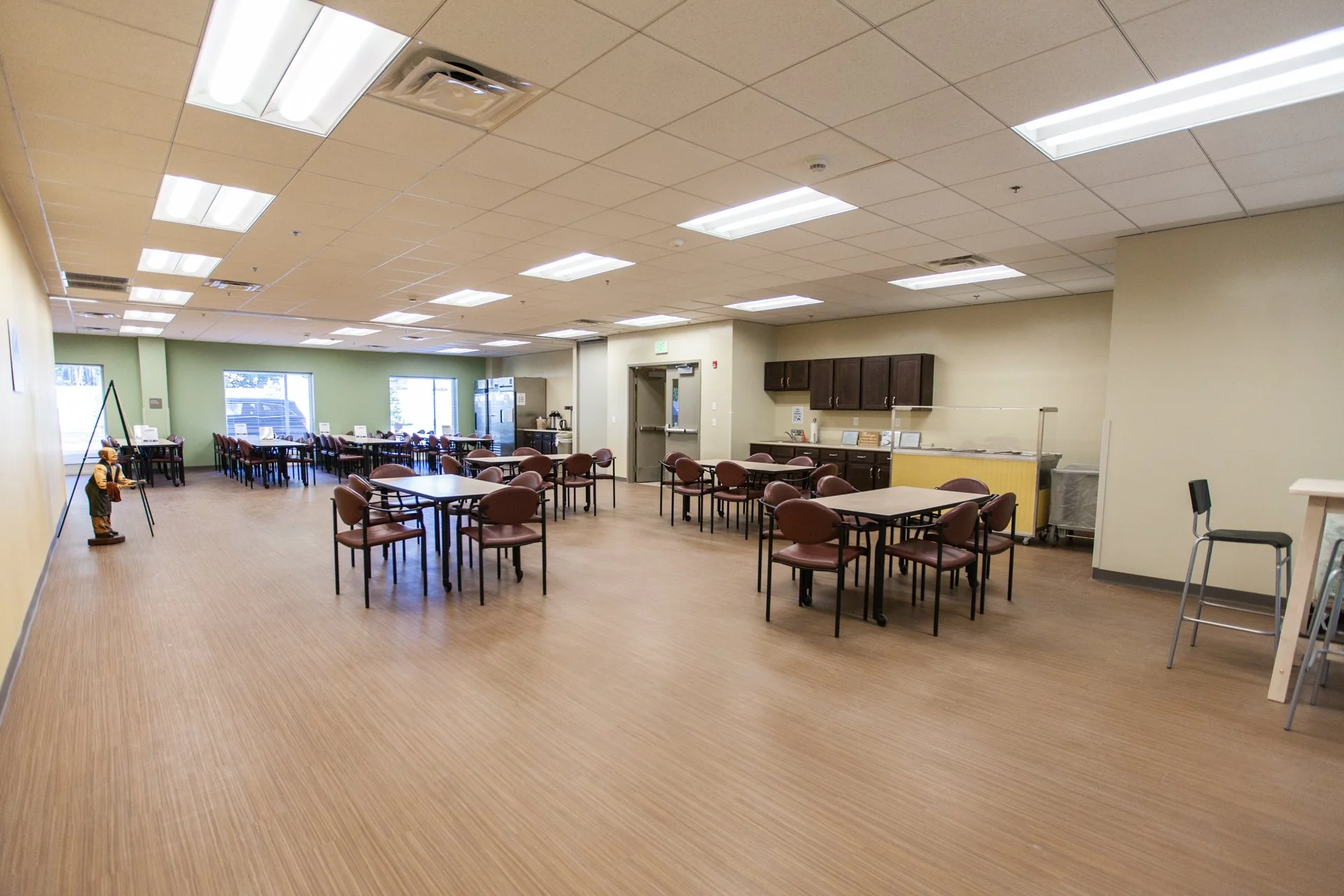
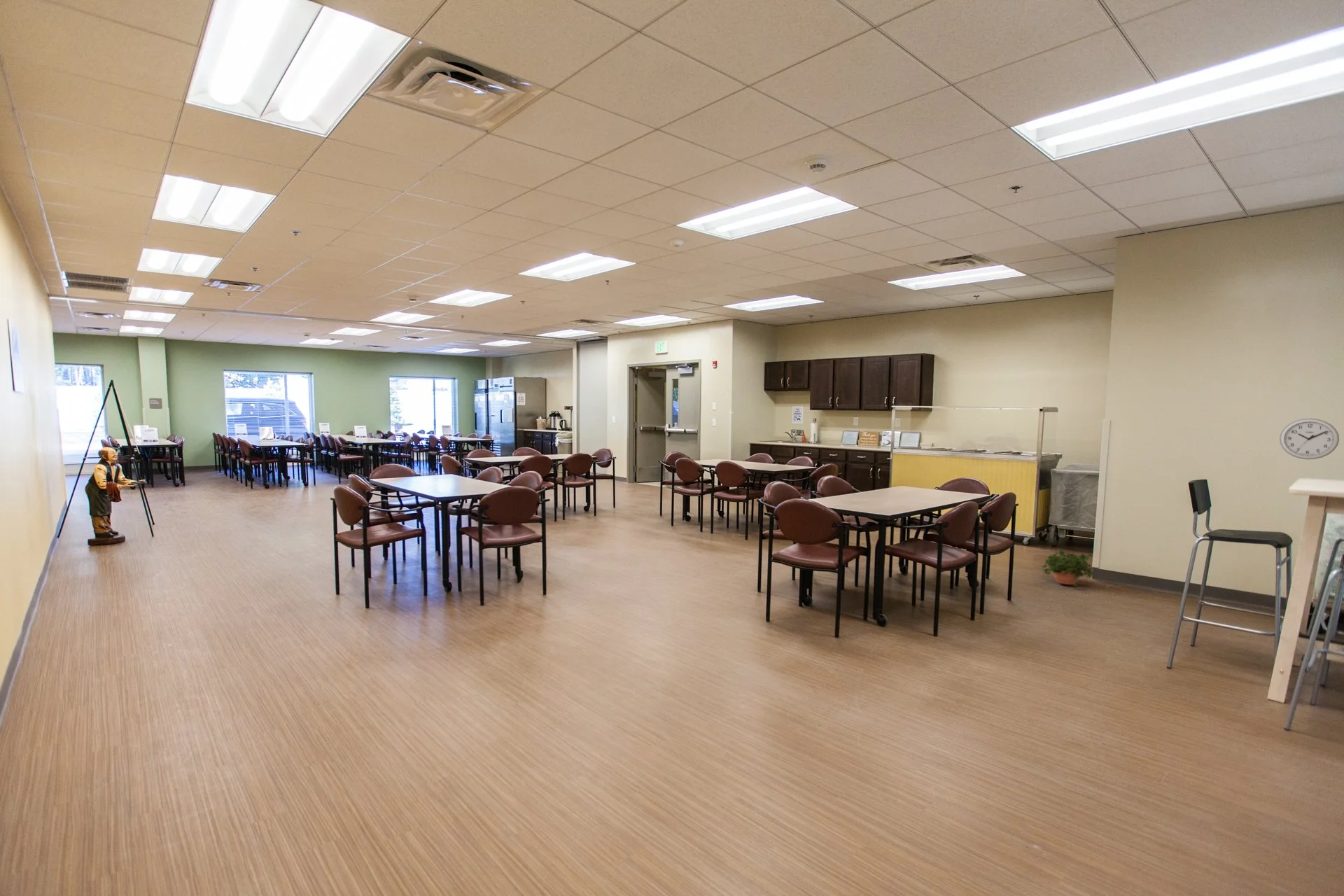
+ potted plant (1066, 567)
+ wall clock (1308, 439)
